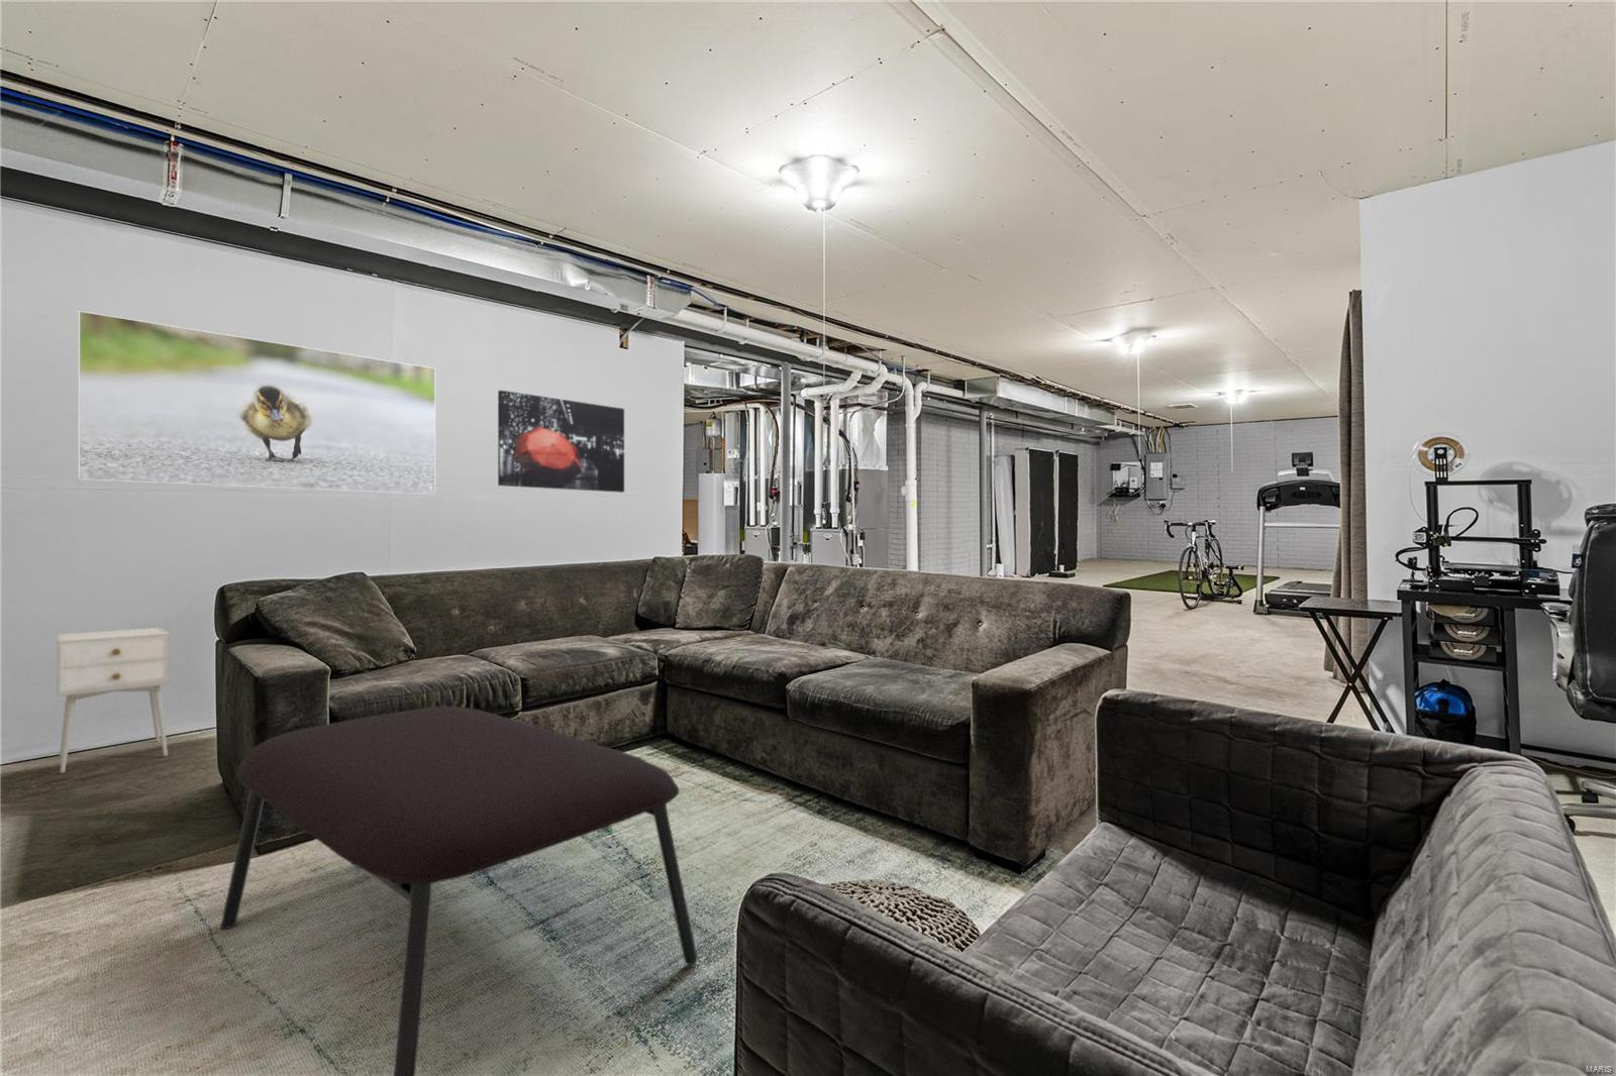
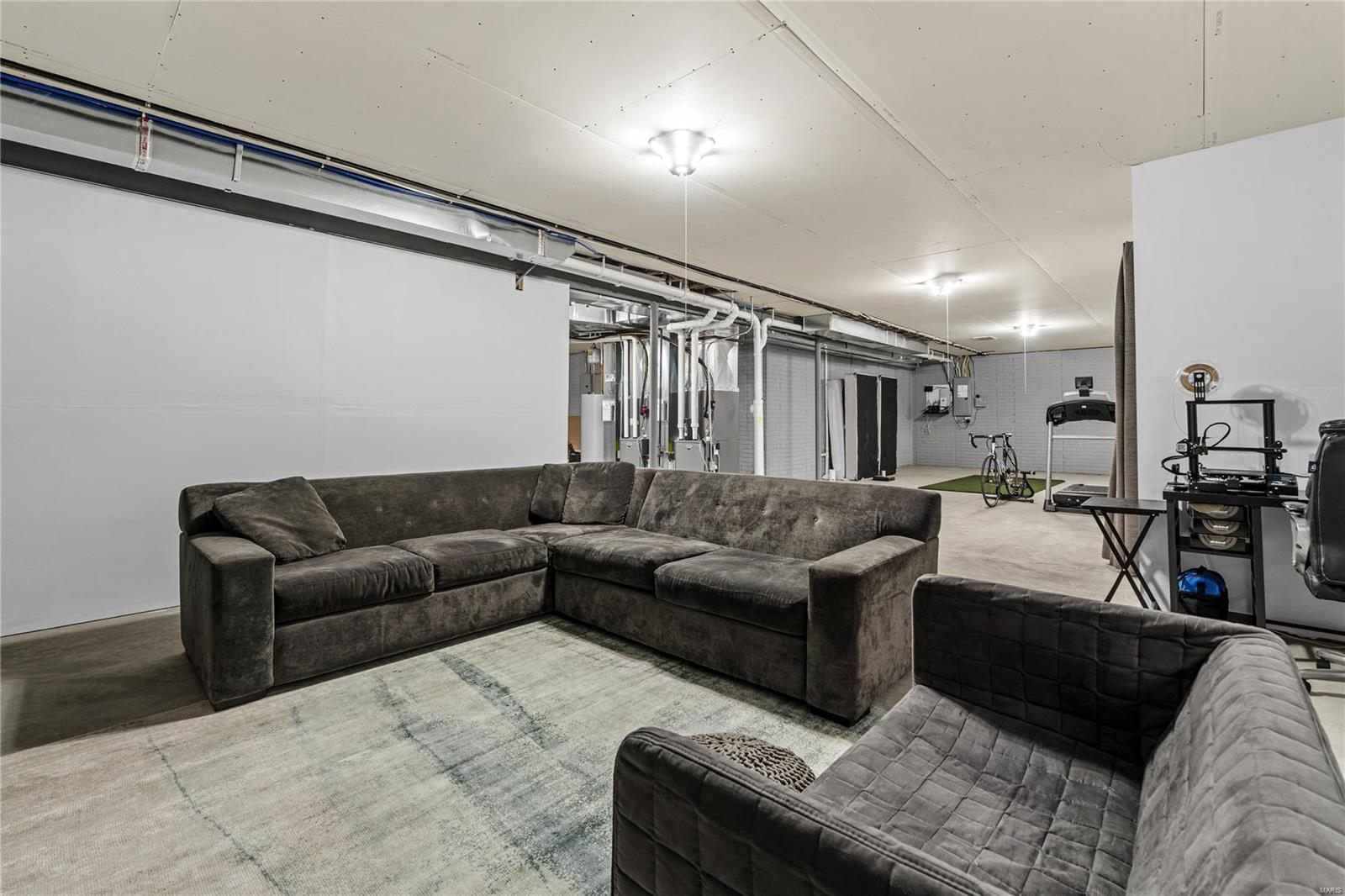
- nightstand (112, 692)
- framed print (282, 416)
- coffee table (448, 843)
- wall art (565, 444)
